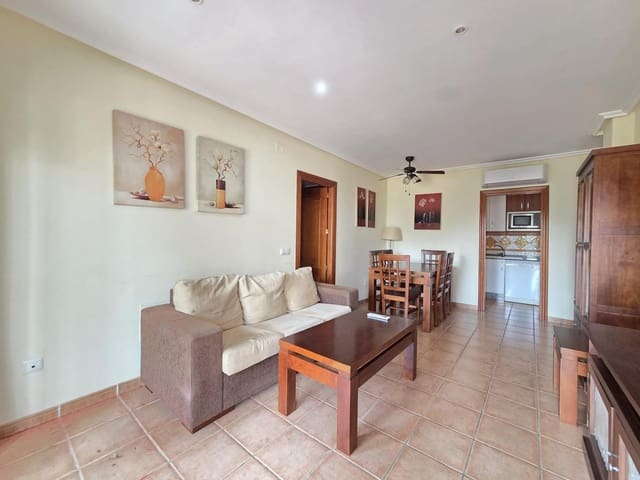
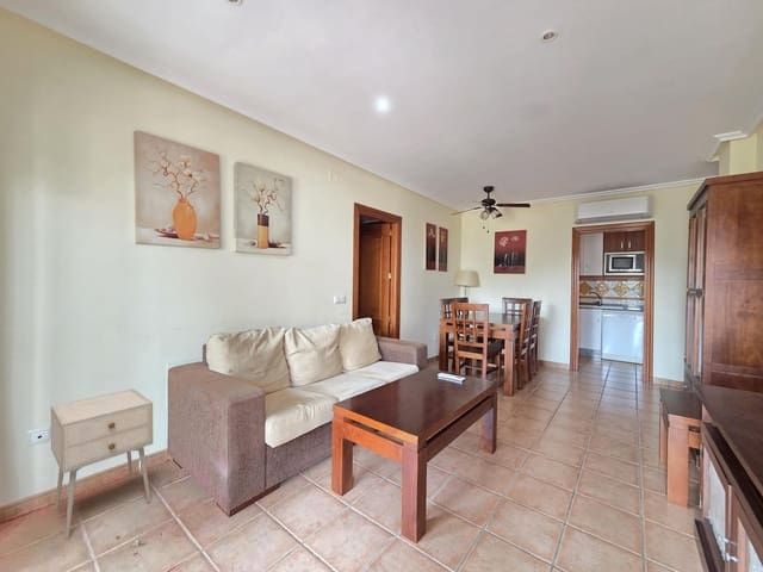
+ nightstand (103, 455)
